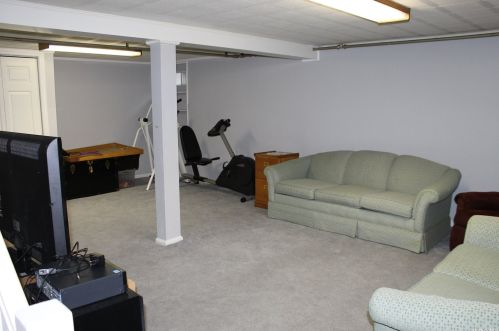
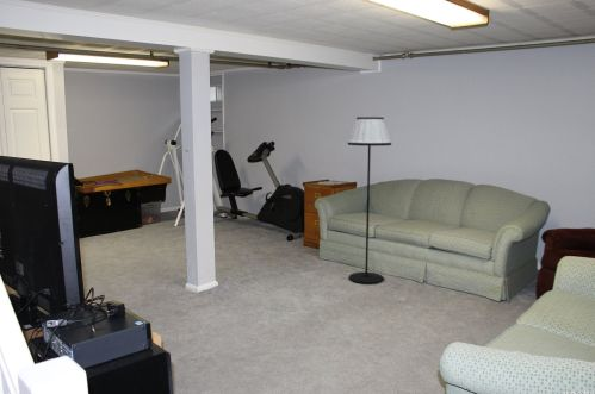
+ floor lamp (367, 199)
